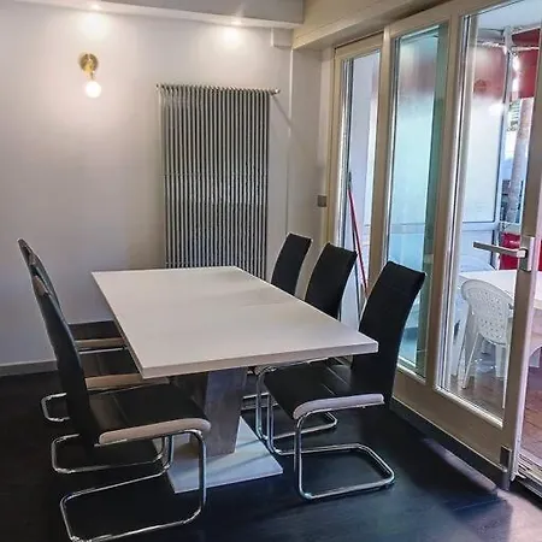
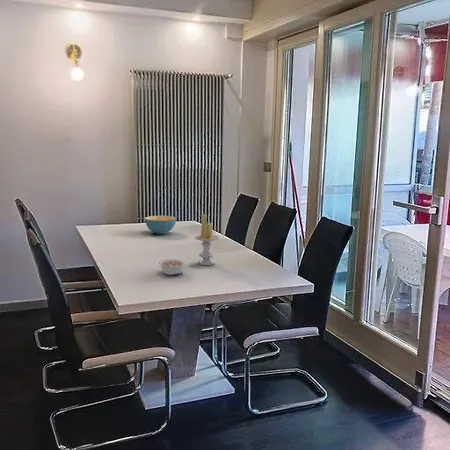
+ legume (172, 266)
+ cereal bowl (160, 225)
+ candle (206, 239)
